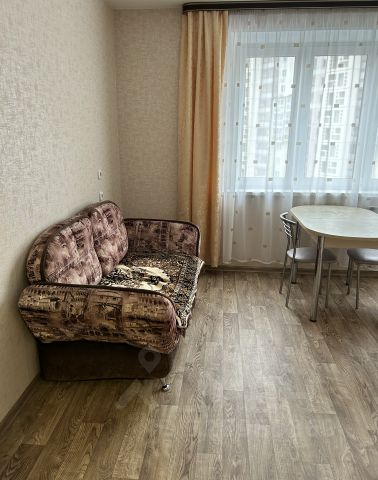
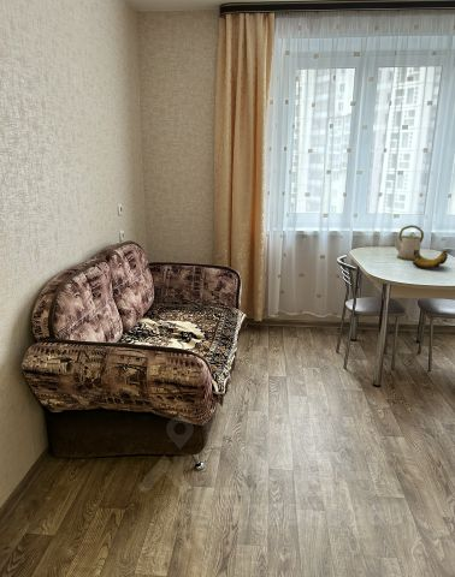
+ banana bunch (431, 260)
+ kettle (408, 240)
